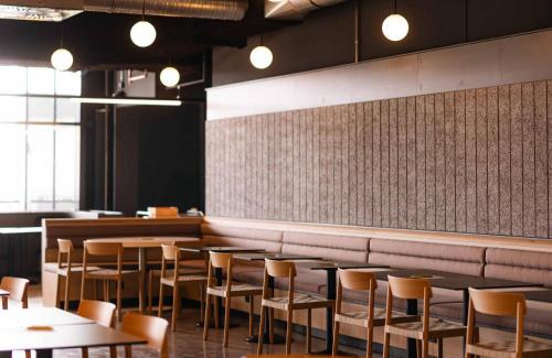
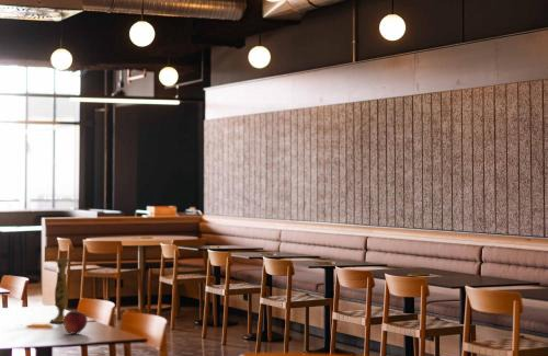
+ vase (60, 289)
+ fruit (75, 321)
